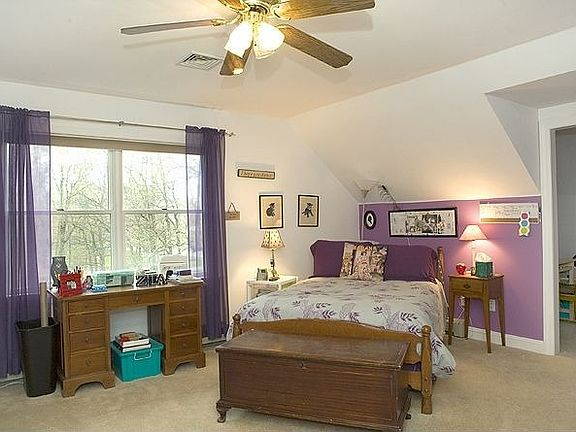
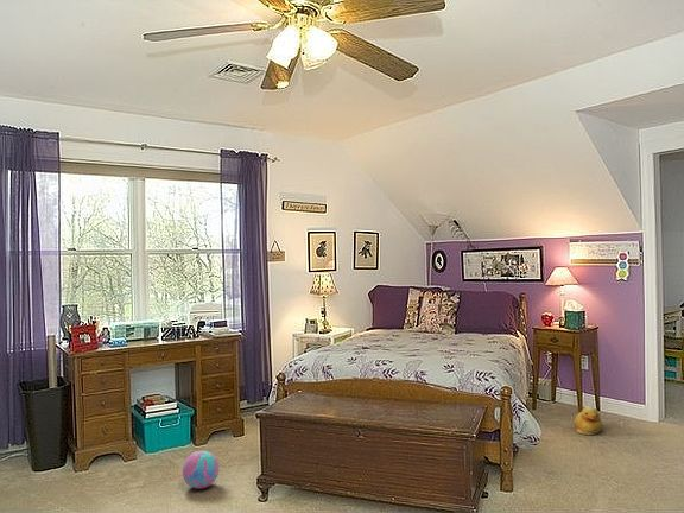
+ rubber duck (587, 416)
+ decorative ball (201, 469)
